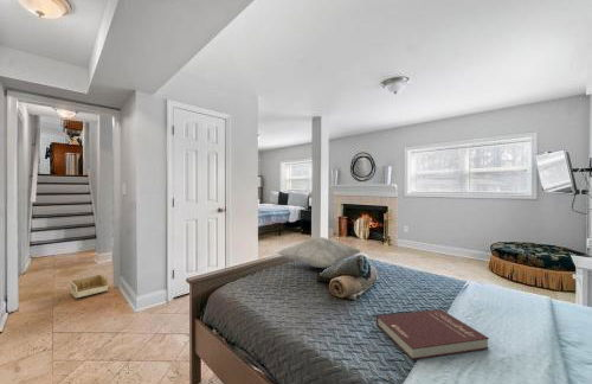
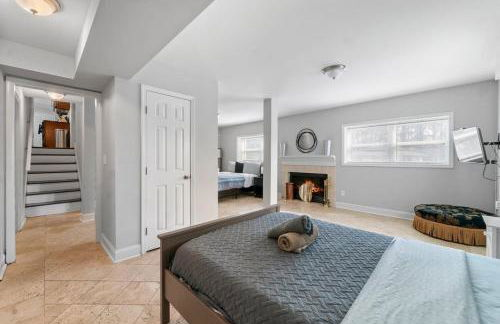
- book (427, 329)
- decorative pillow (318, 251)
- storage bin (89, 286)
